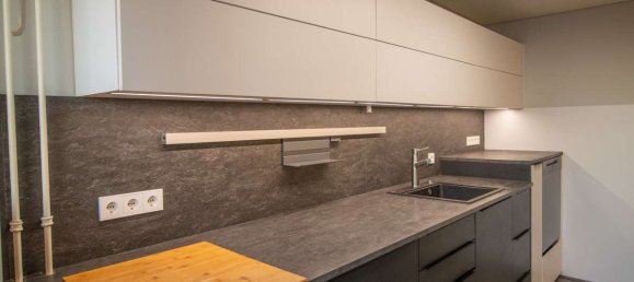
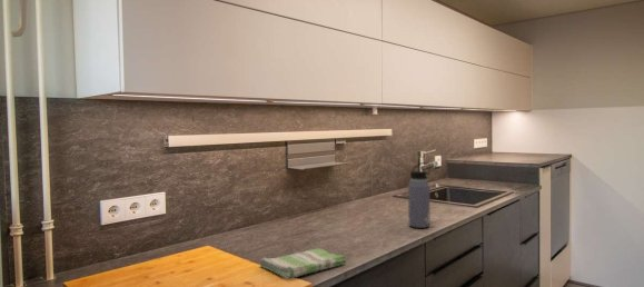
+ water bottle (419, 194)
+ dish towel (303, 259)
